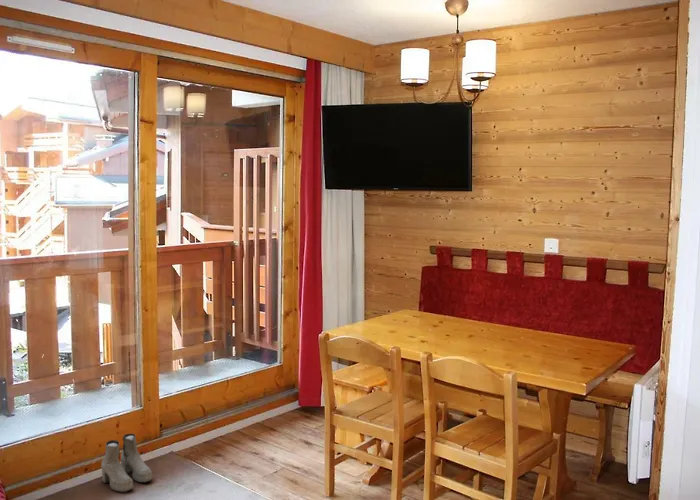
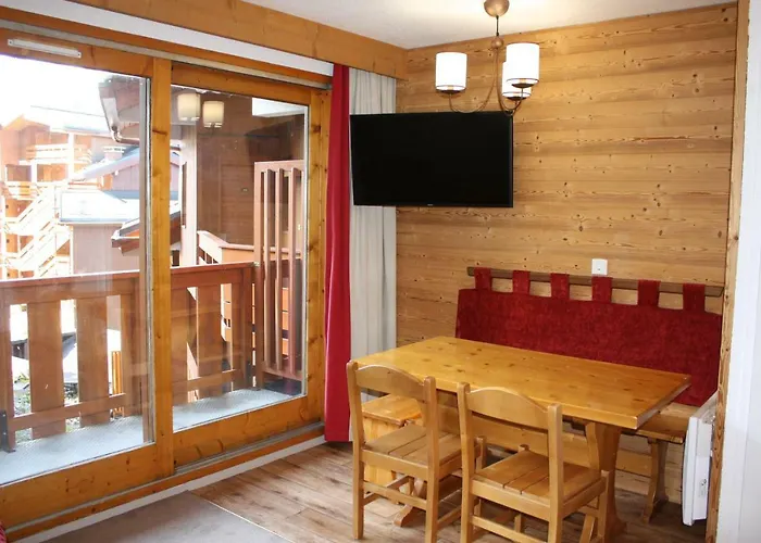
- boots (126, 460)
